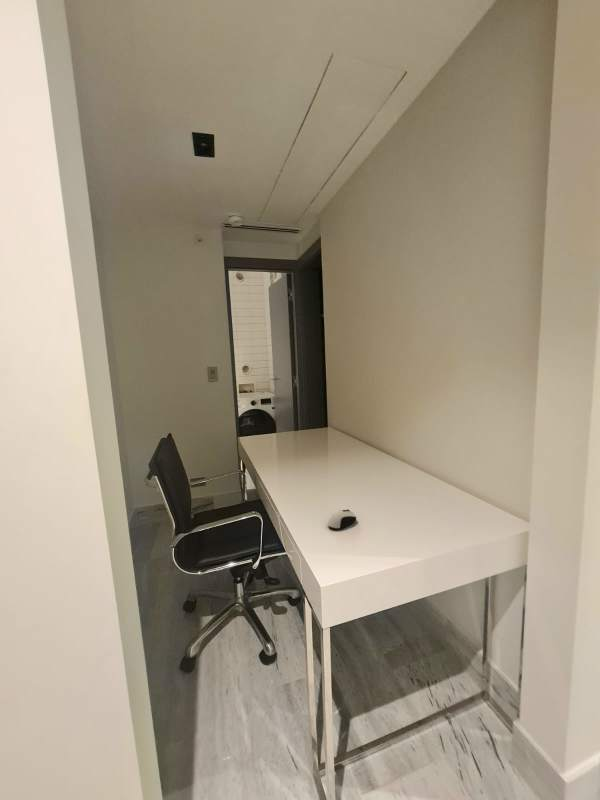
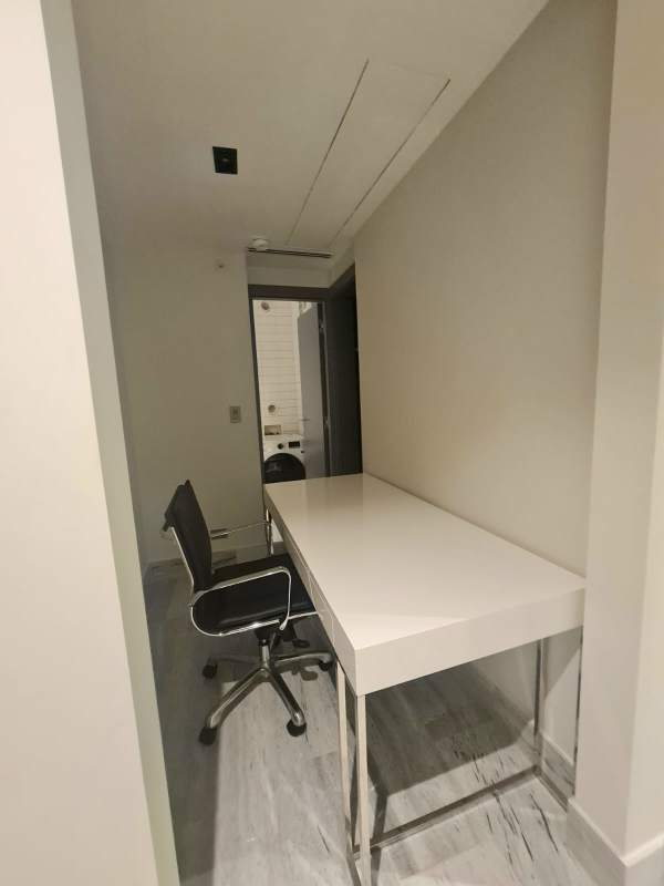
- computer mouse (341, 517)
